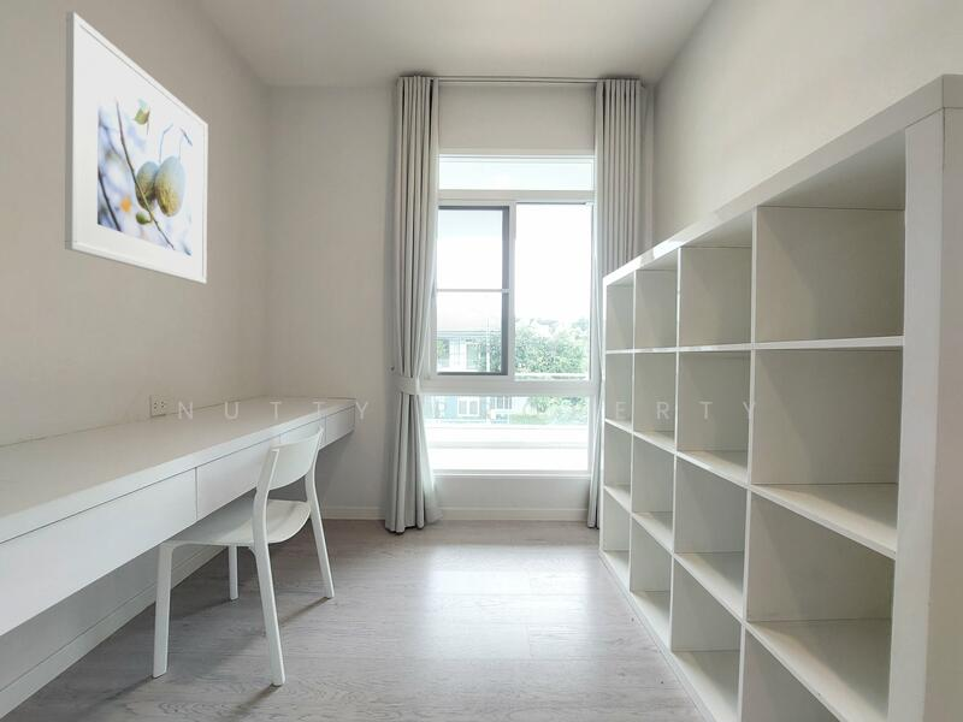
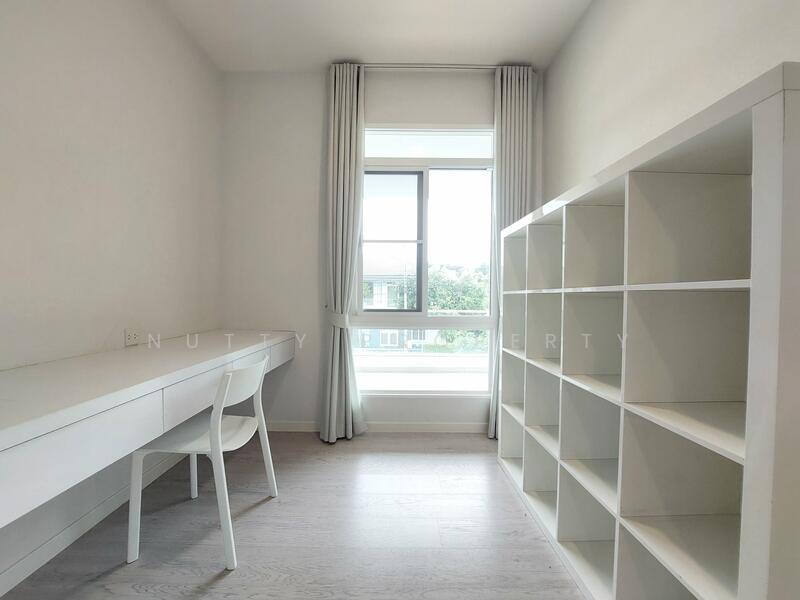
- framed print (149, 174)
